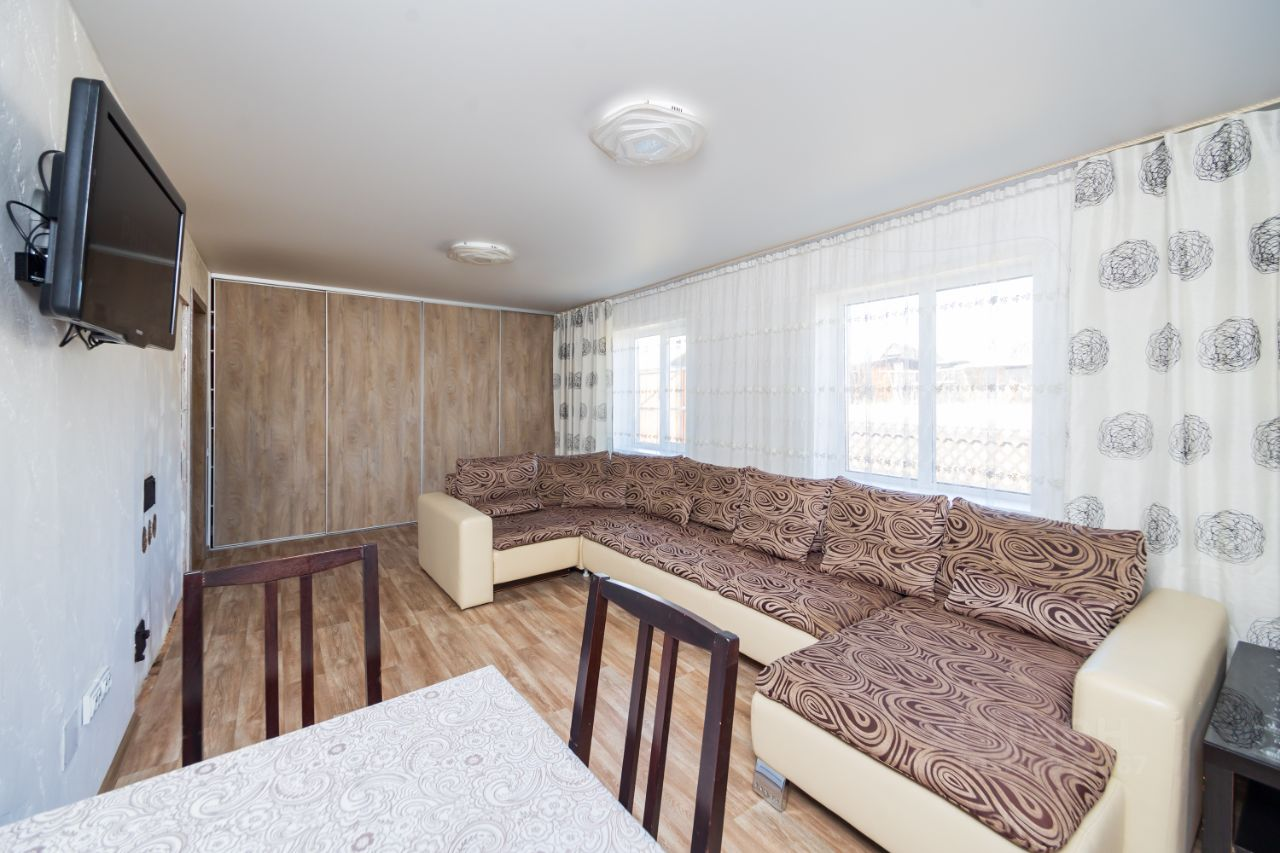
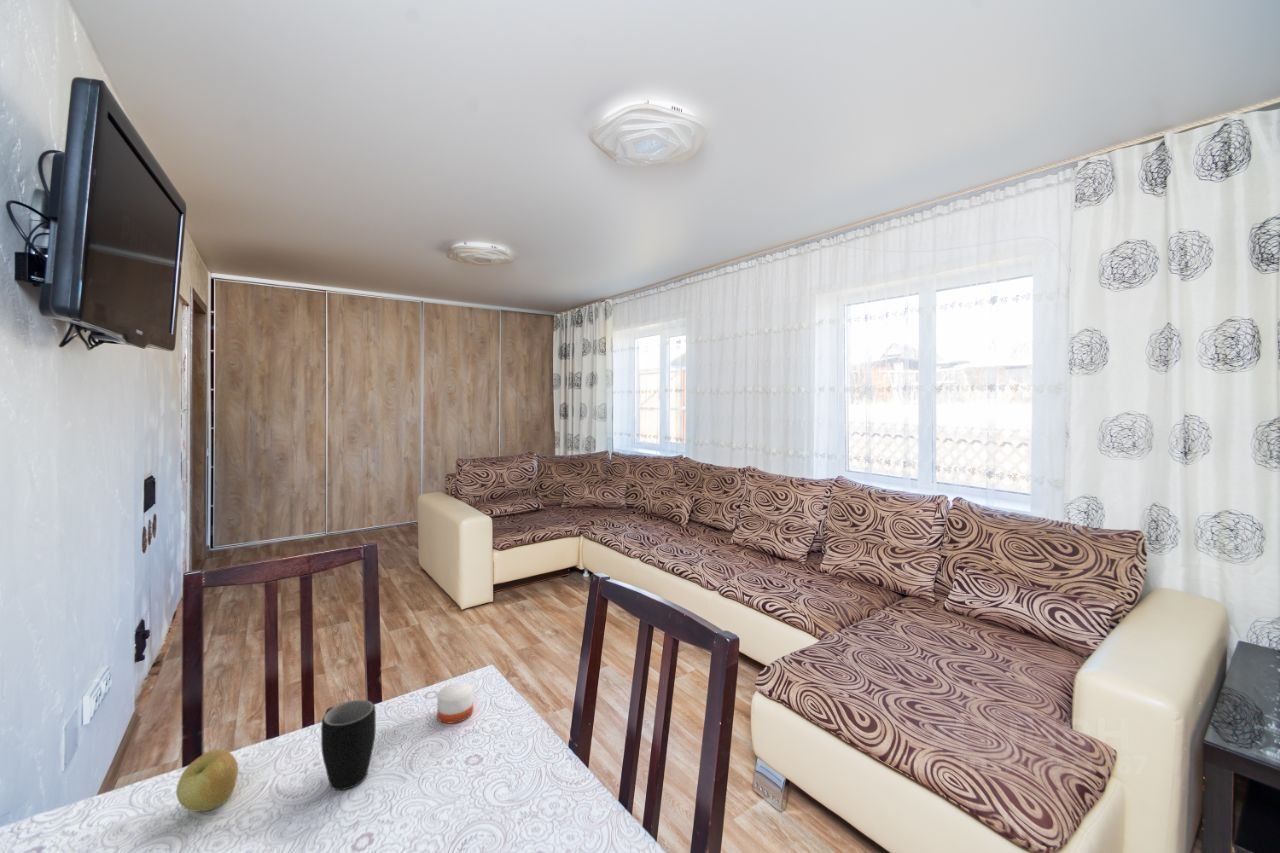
+ mug (343, 740)
+ candle (455, 690)
+ apple (209, 781)
